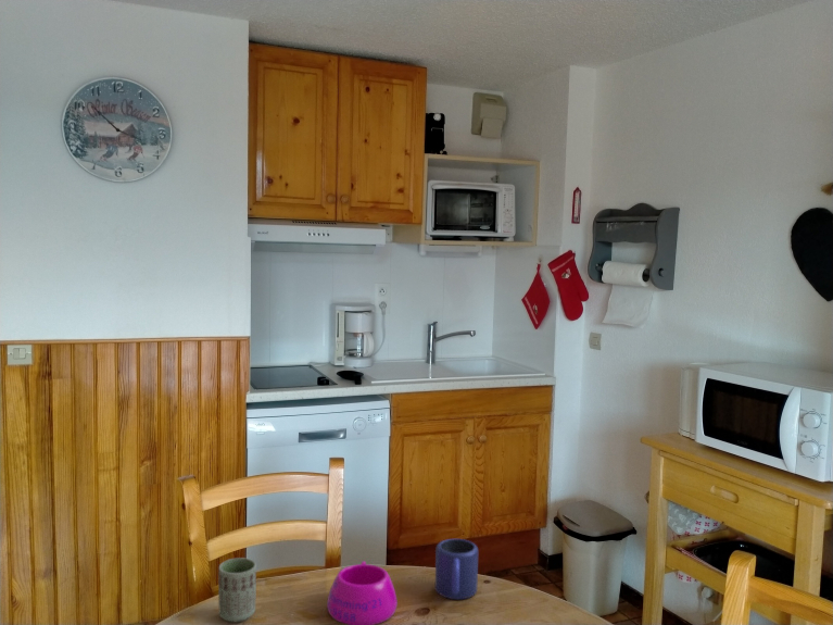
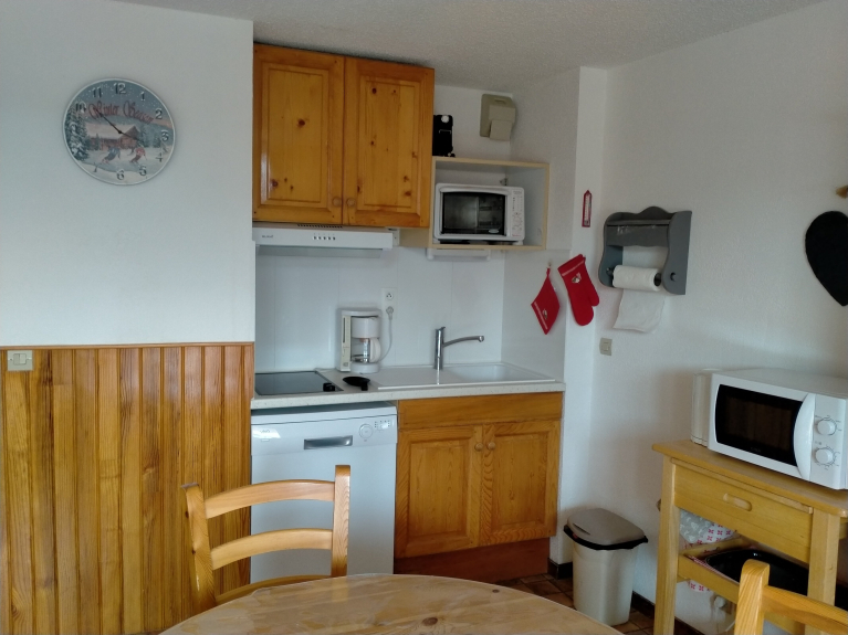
- mug (456, 571)
- bowl (362, 589)
- cup (237, 589)
